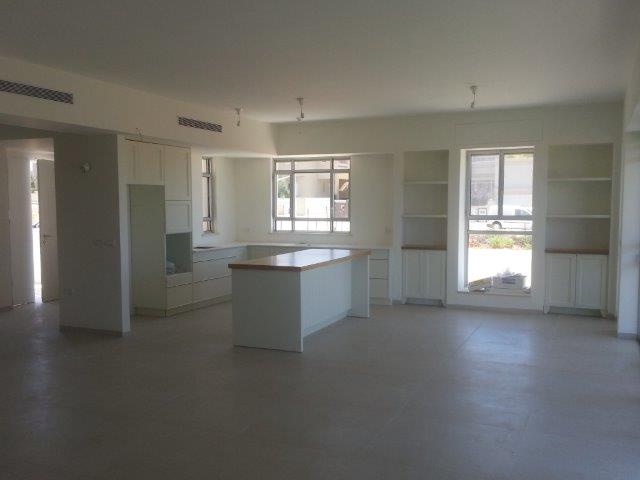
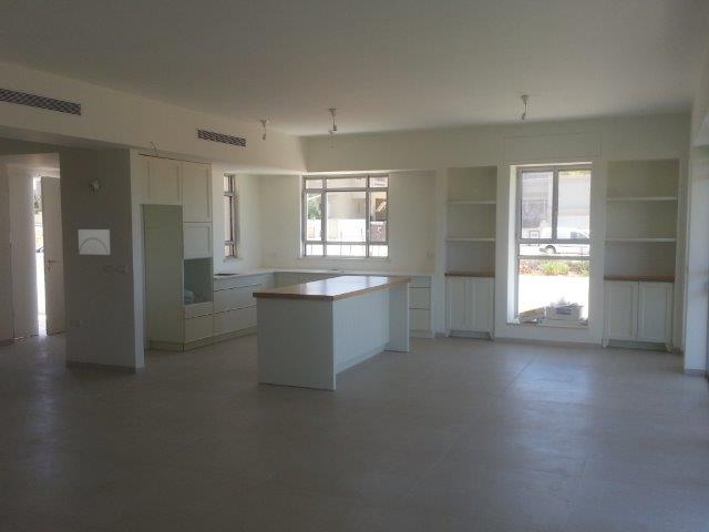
+ wall art (93, 242)
